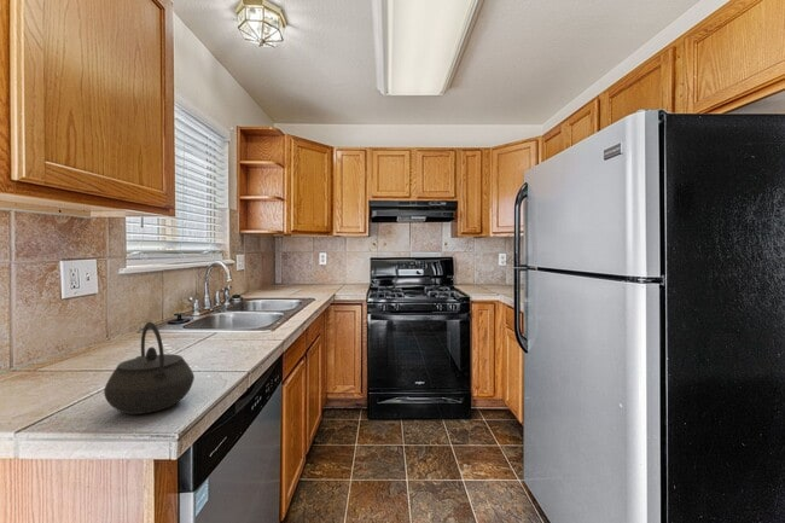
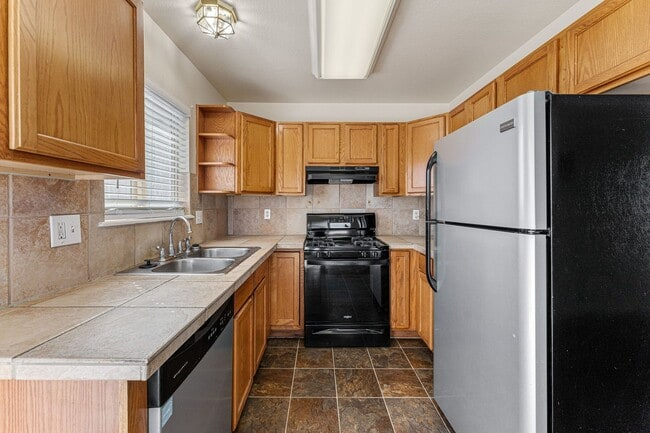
- kettle (150, 362)
